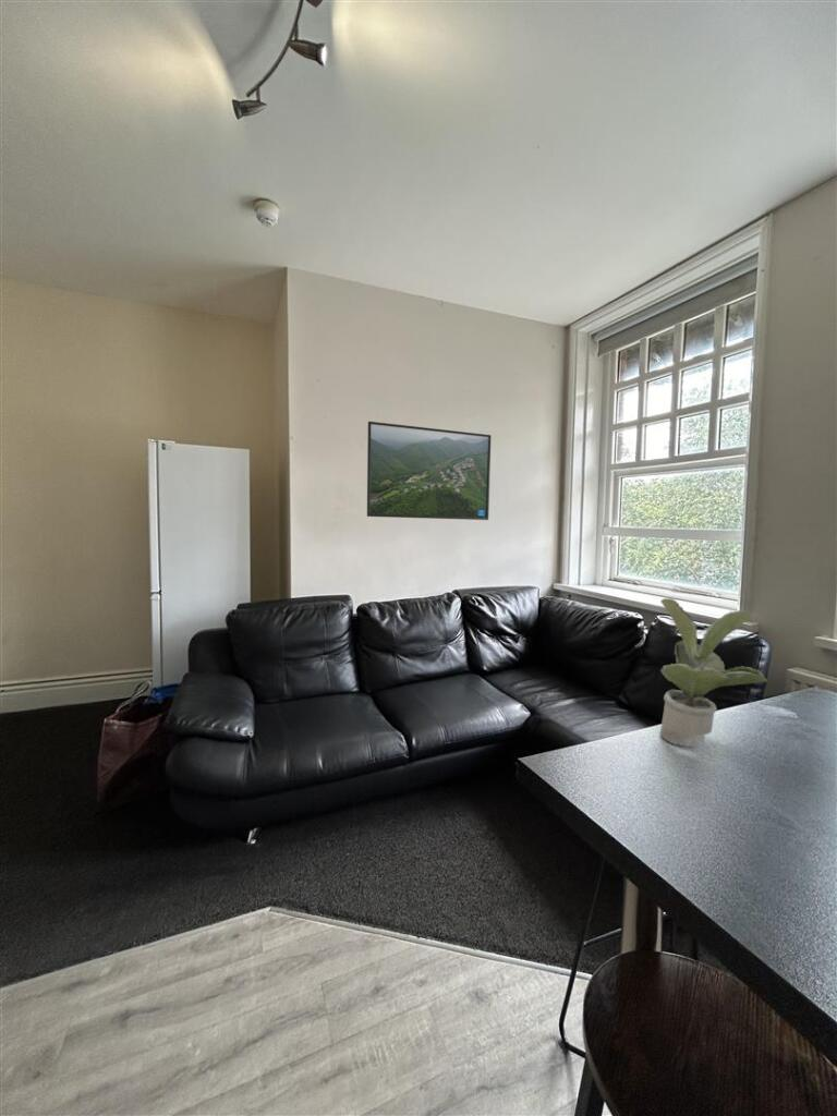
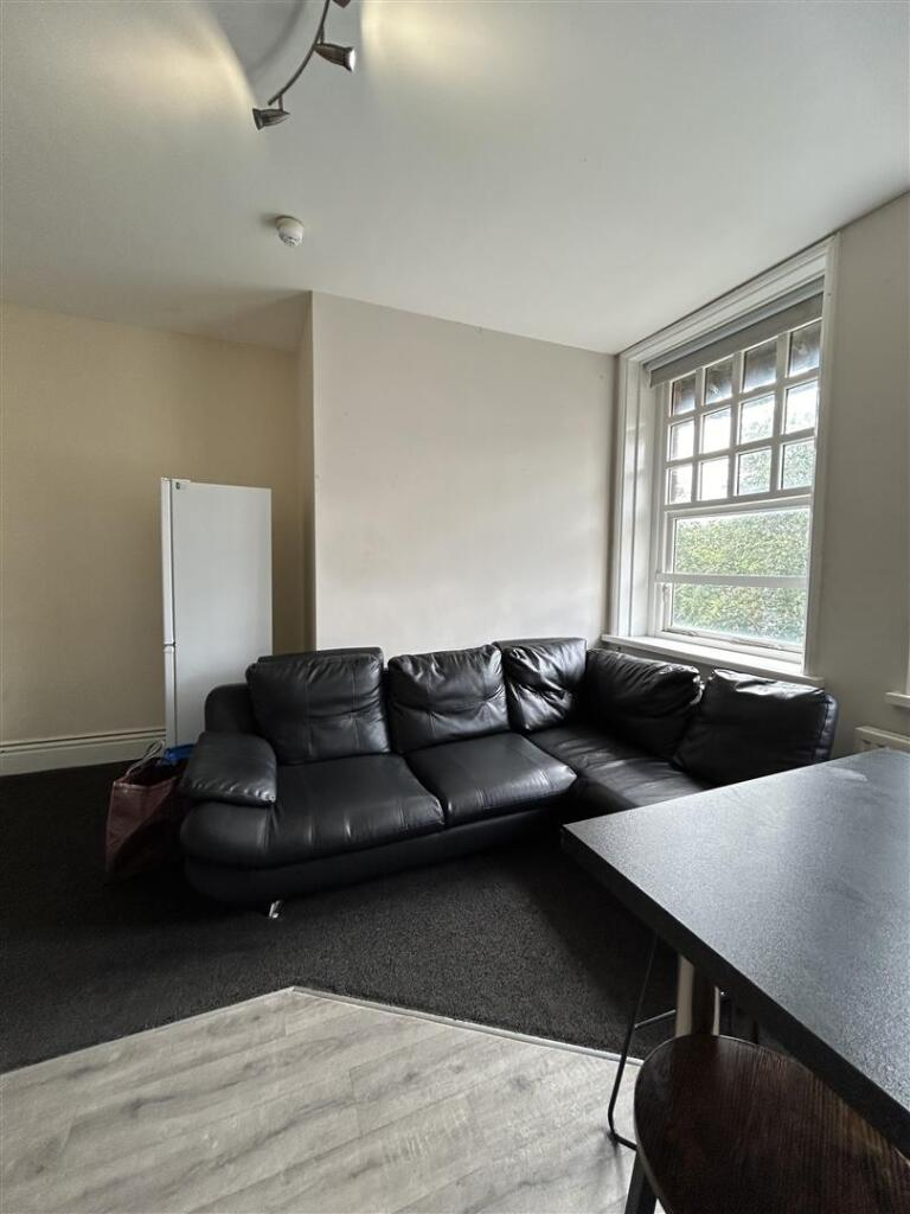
- potted plant (707, 674)
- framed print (432, 473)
